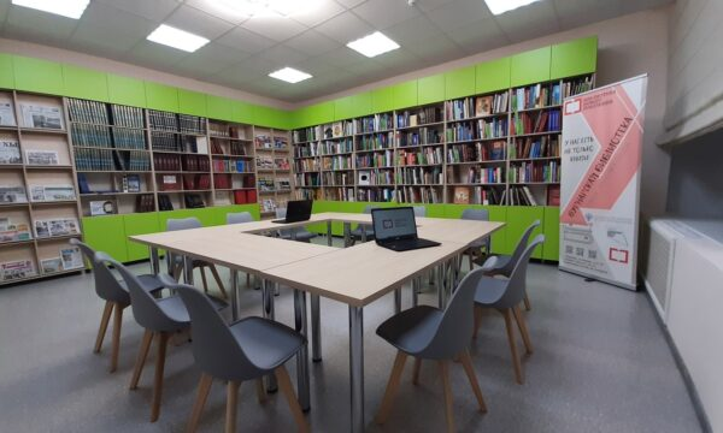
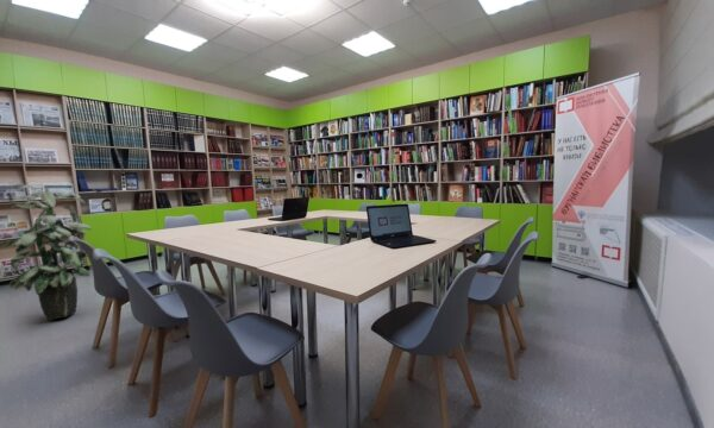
+ indoor plant (49, 251)
